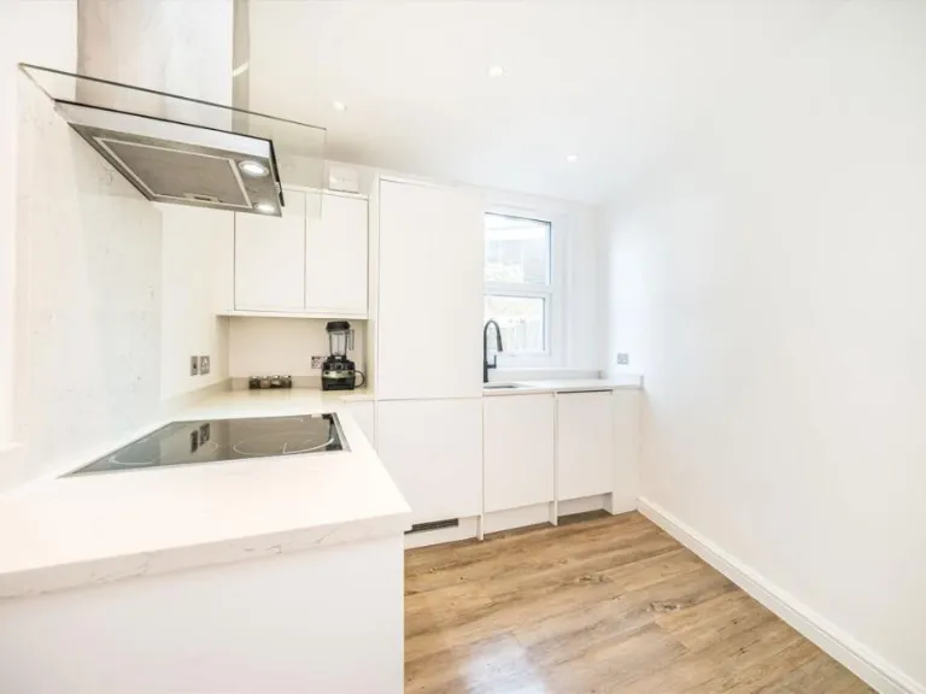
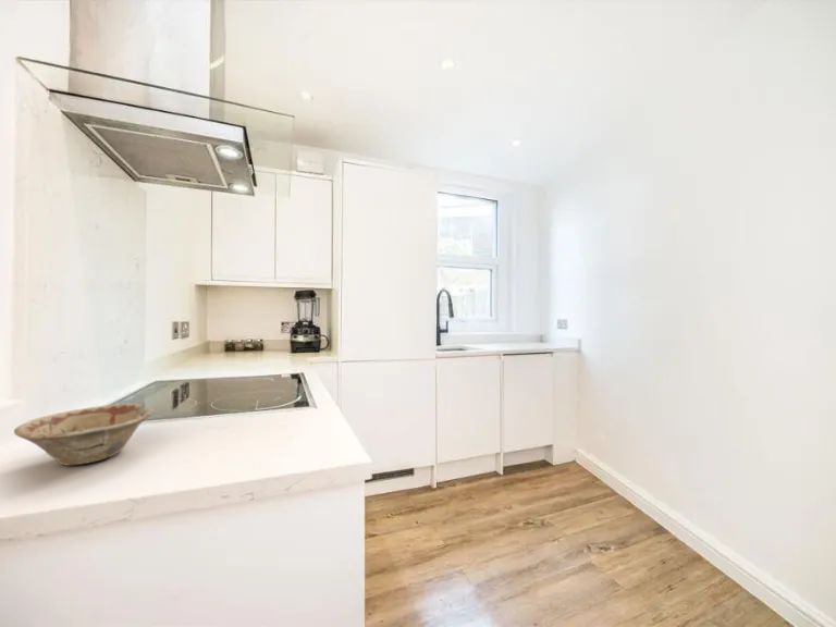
+ dish (90, 437)
